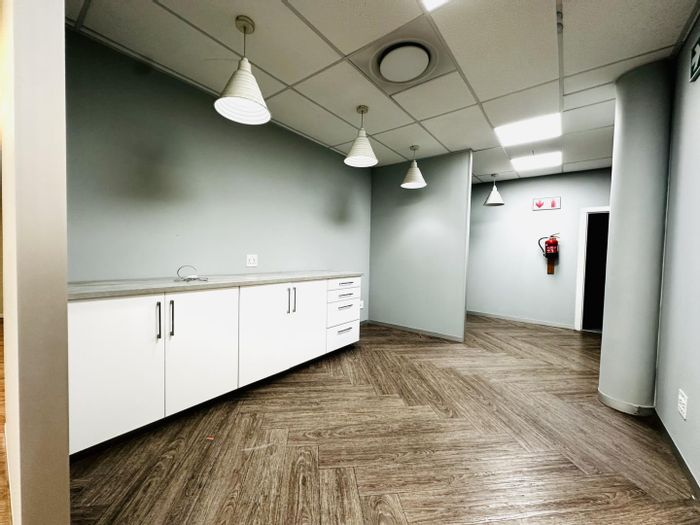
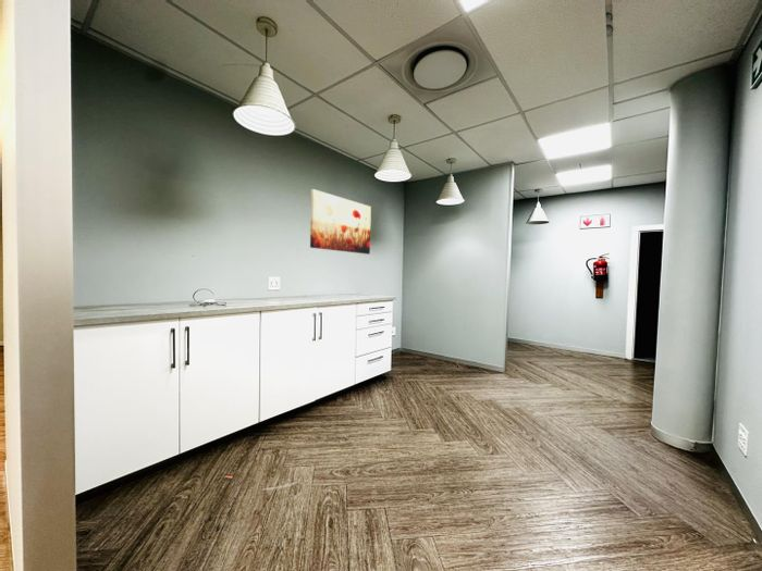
+ wall art (343, 224)
